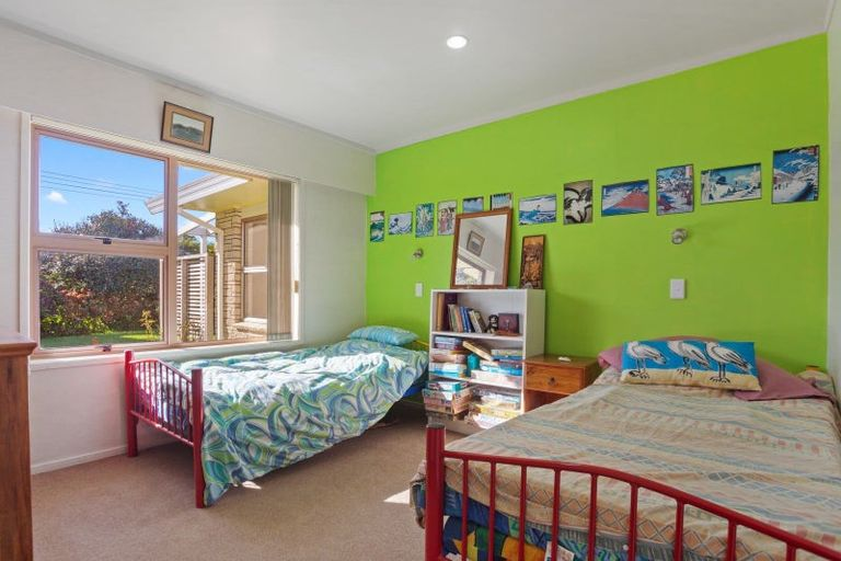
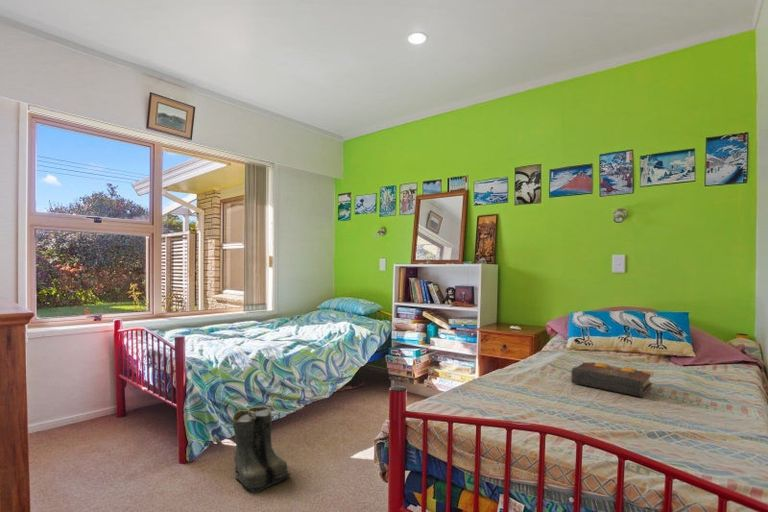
+ boots (258, 444)
+ book (611, 377)
